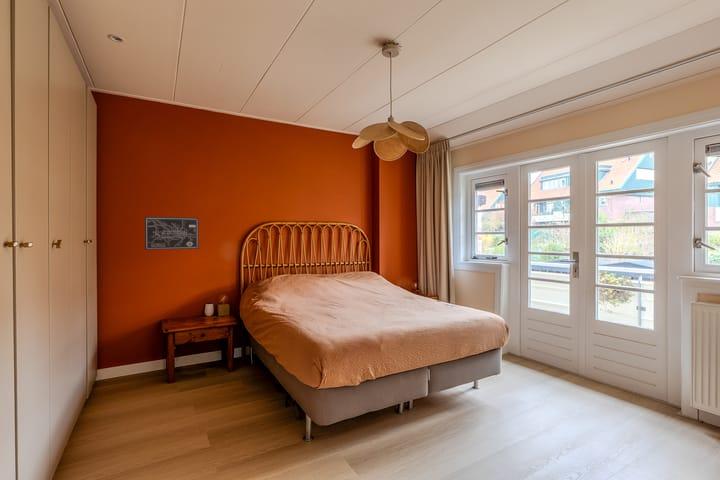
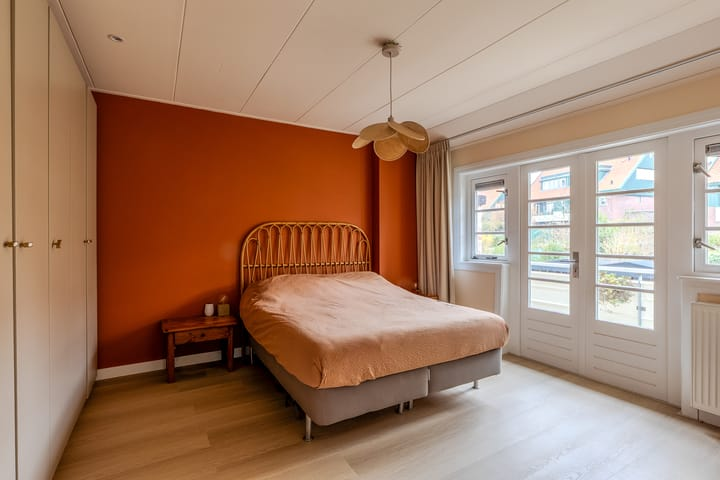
- wall art (172, 233)
